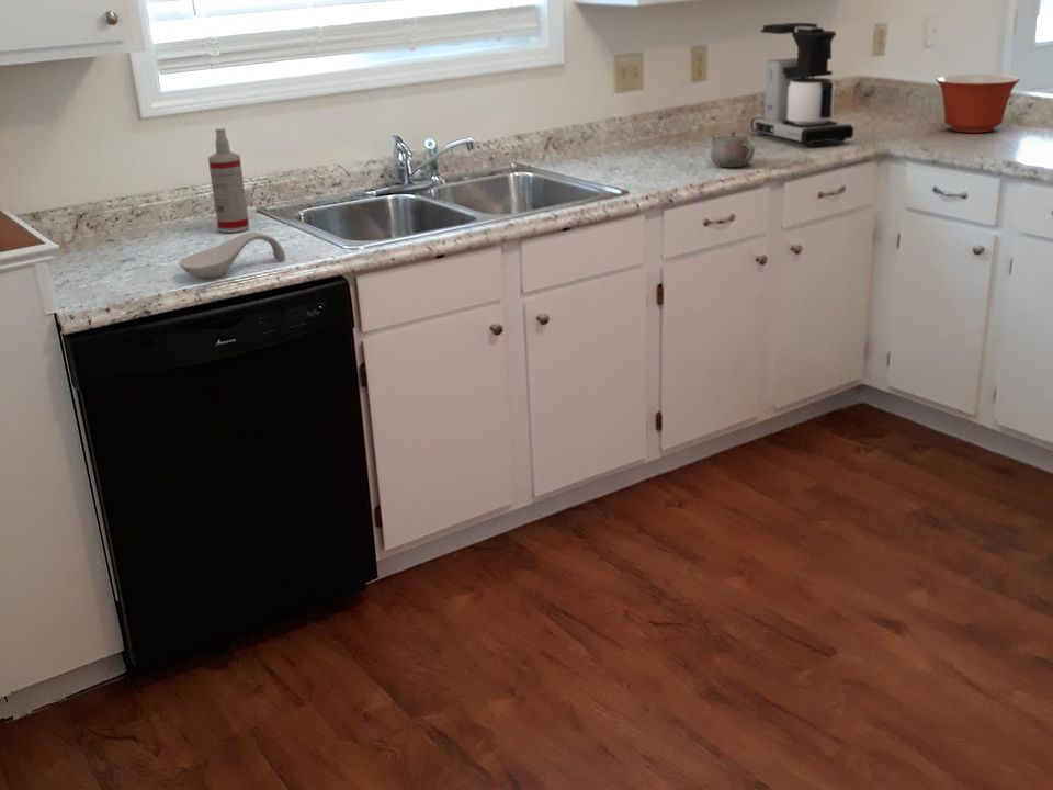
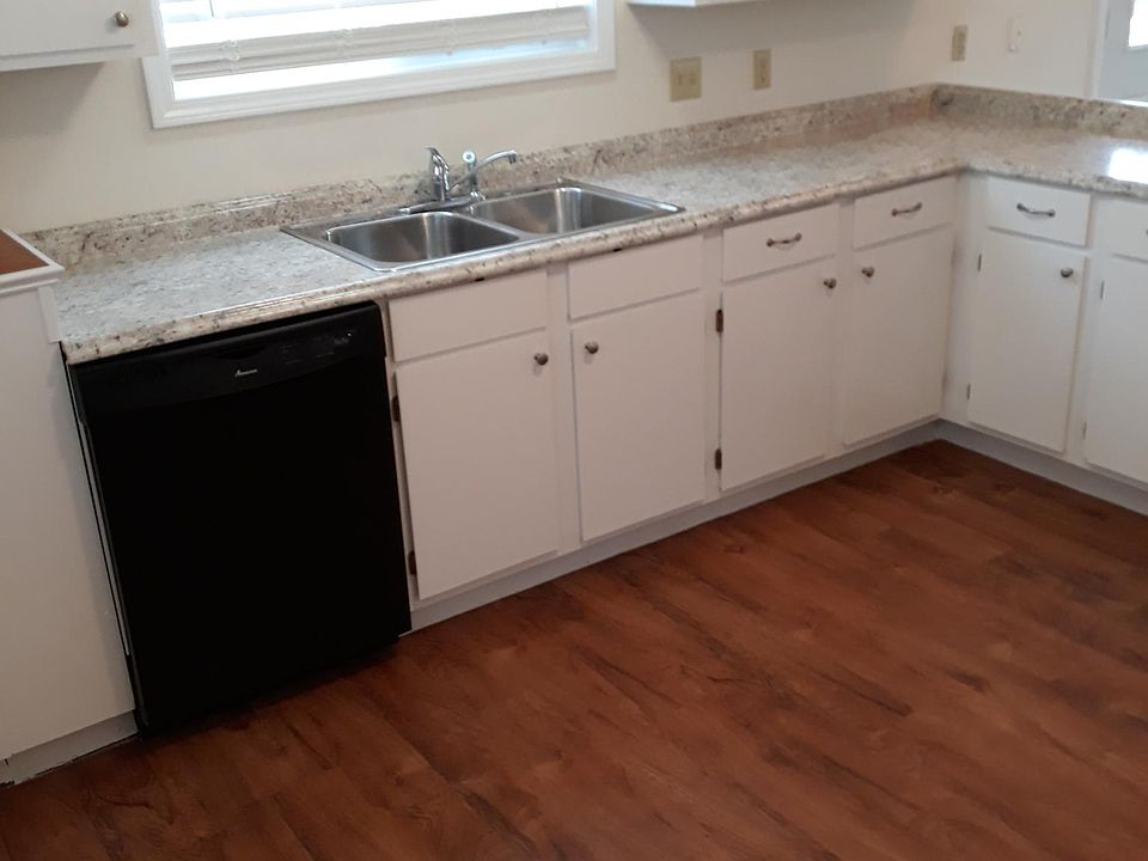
- spray bottle (227, 179)
- teapot (729, 147)
- spoon rest (231, 253)
- coffee maker (802, 82)
- mixing bowl (974, 104)
